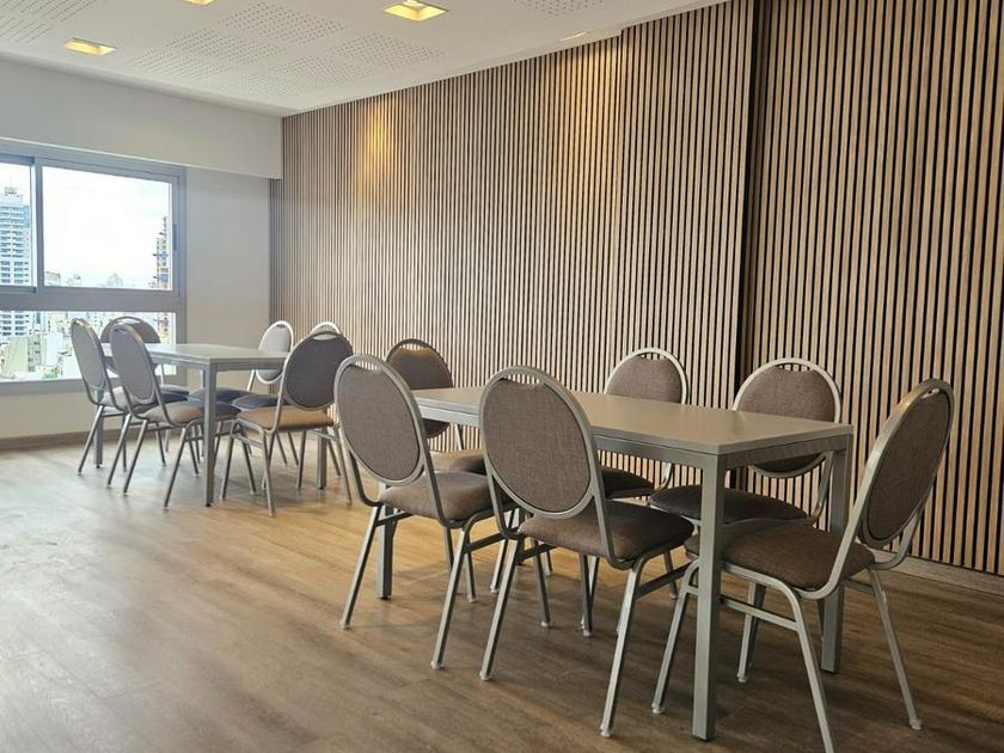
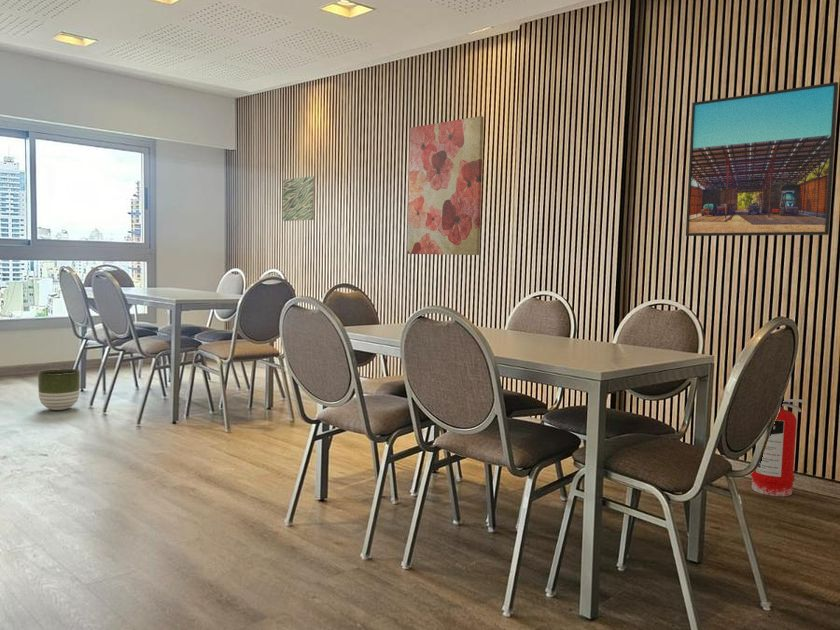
+ wall art (443, 188)
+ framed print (756, 164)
+ planter (59, 390)
+ wall art (298, 199)
+ fire extinguisher (780, 443)
